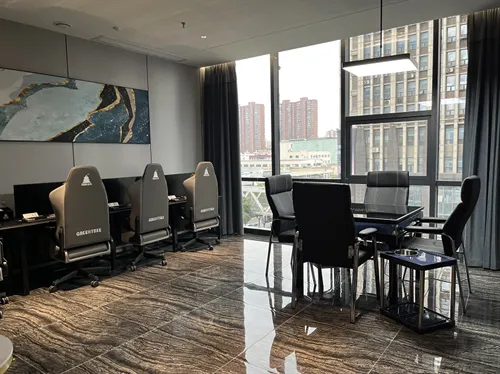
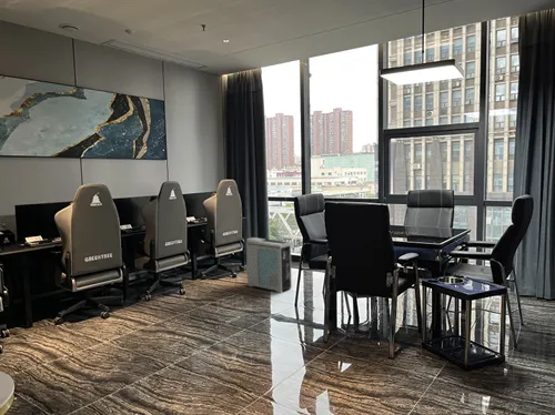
+ air purifier (268, 263)
